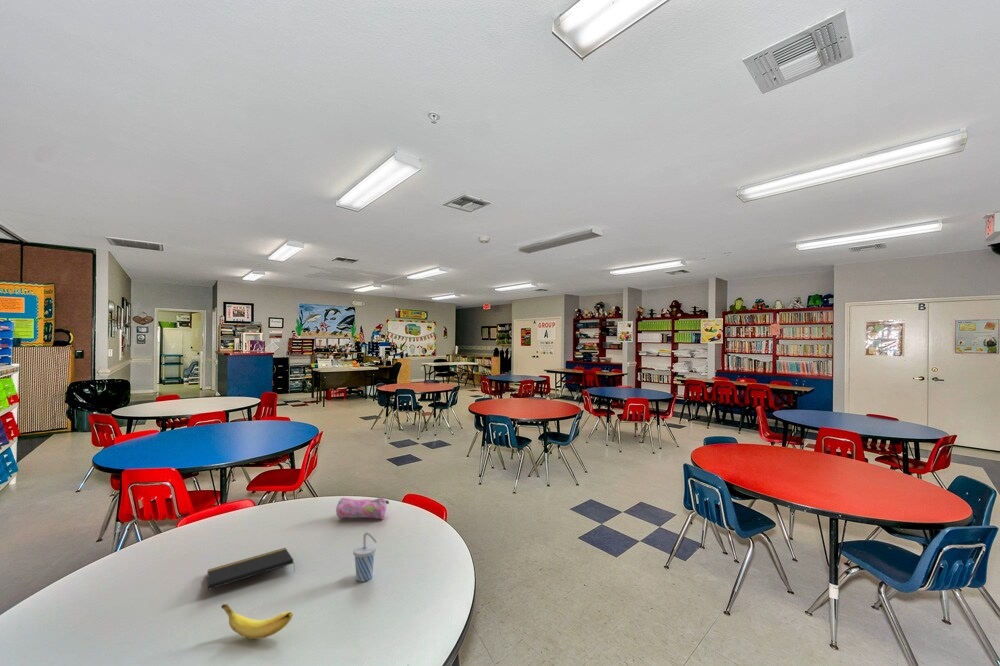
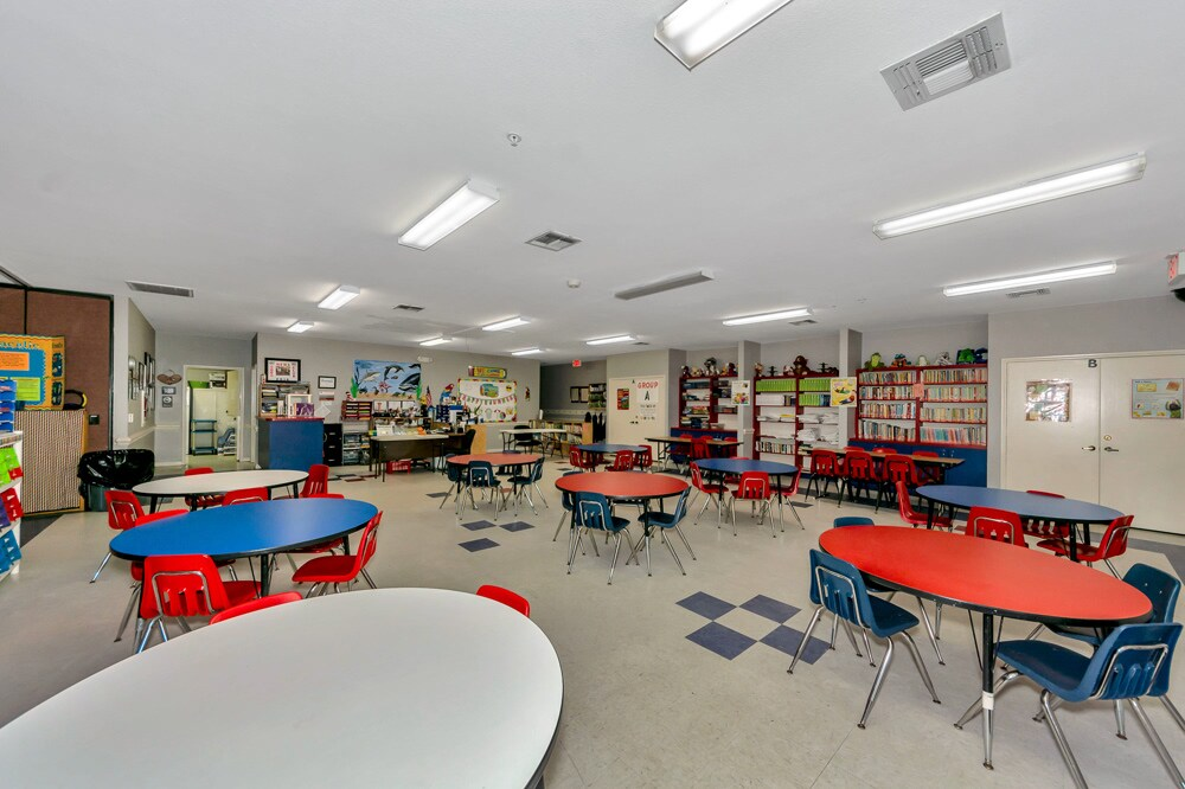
- banana (257, 621)
- notepad (250, 566)
- cup (365, 554)
- pencil case (362, 507)
